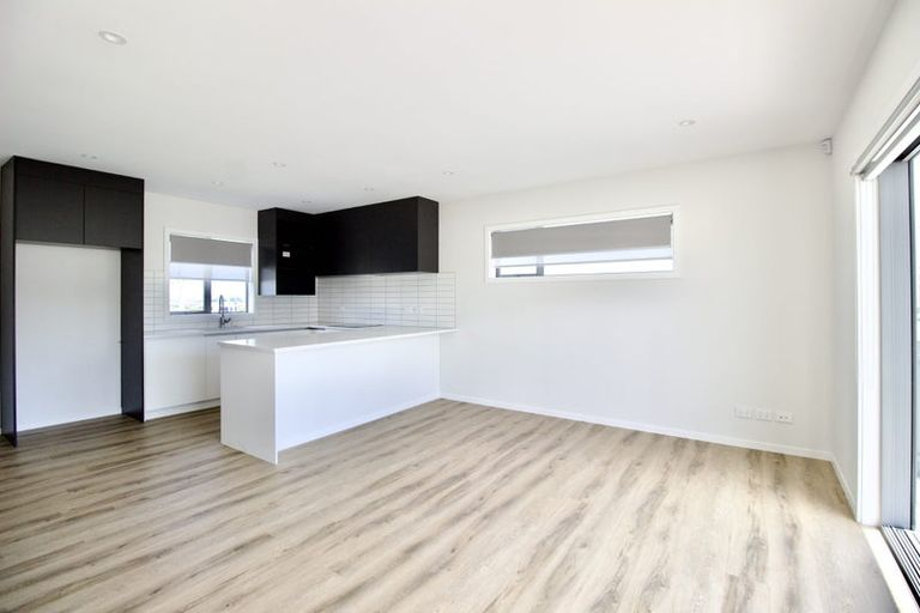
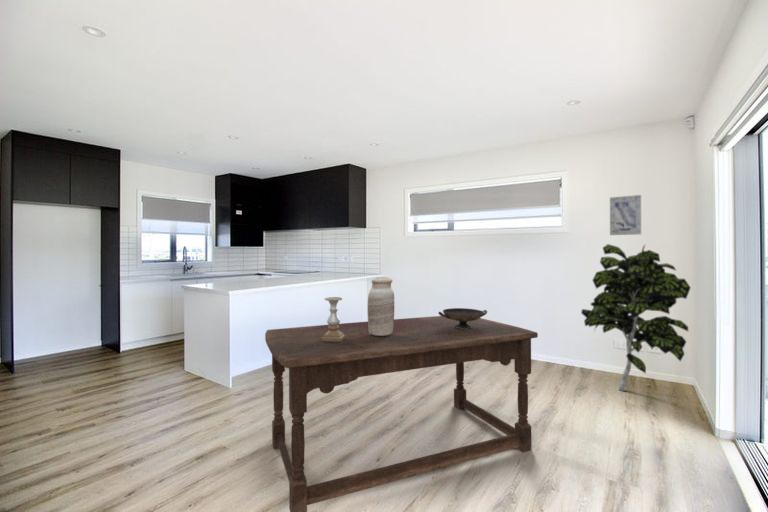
+ wall art (625, 215)
+ decorative bowl (463, 318)
+ vase (381, 305)
+ indoor plant (632, 317)
+ dining table (398, 371)
+ candle holder (333, 318)
